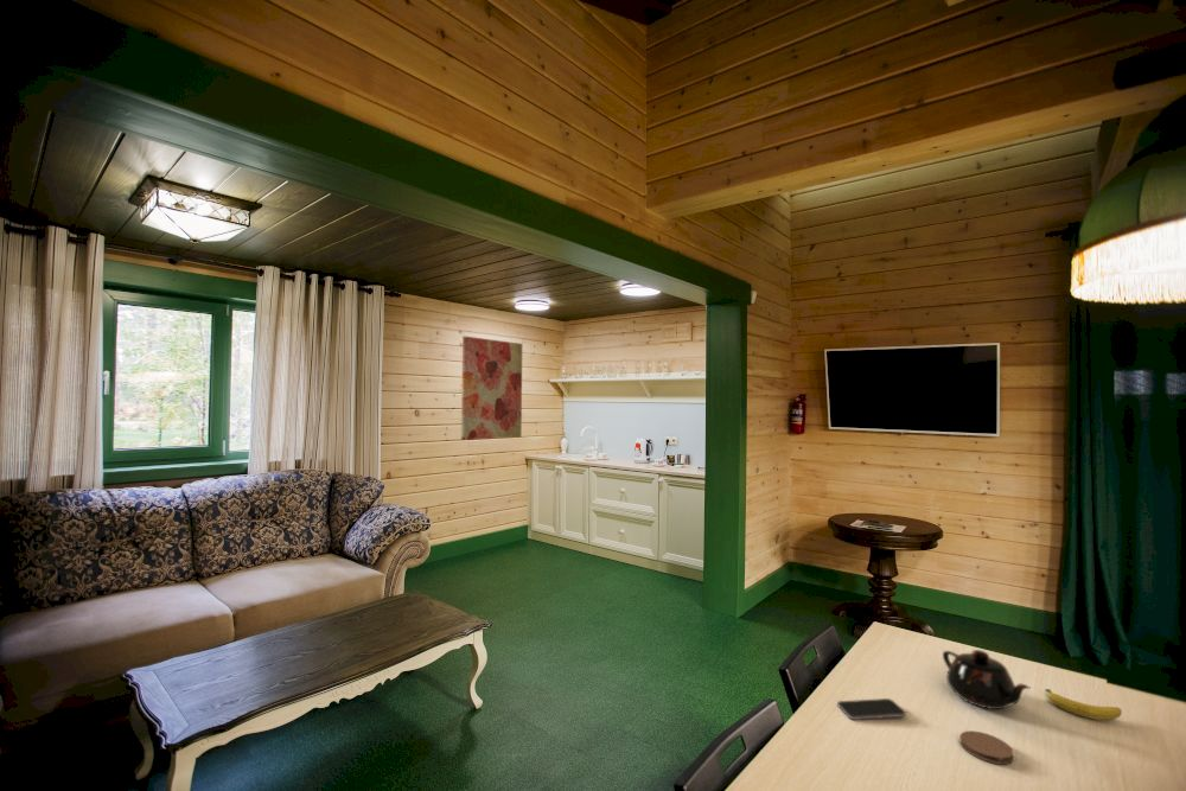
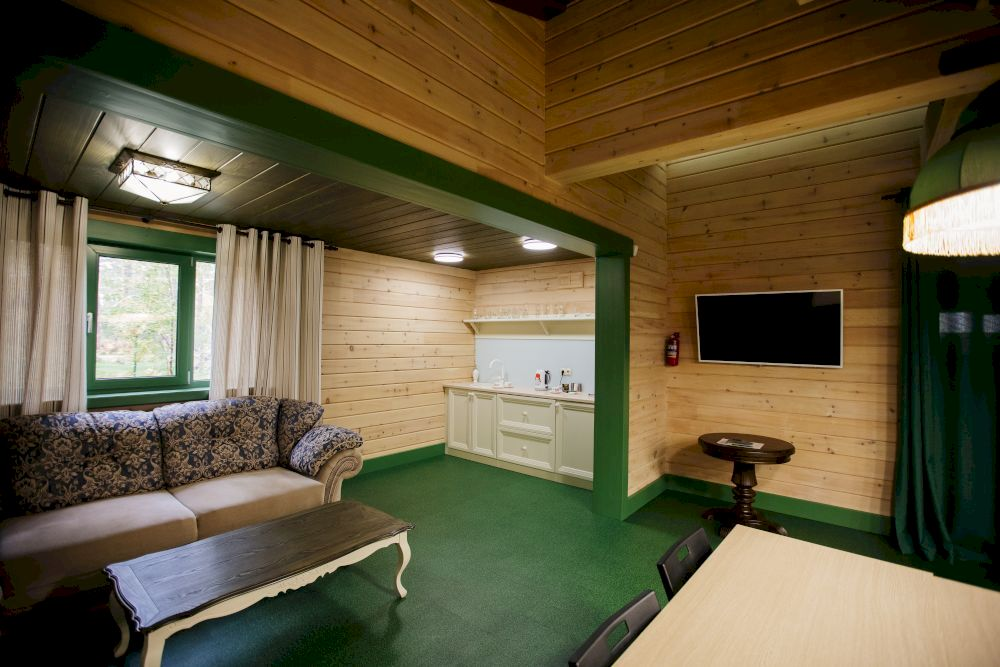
- fruit (1077, 702)
- coaster (986, 746)
- smartphone (871, 708)
- teapot (983, 676)
- wall art (493, 389)
